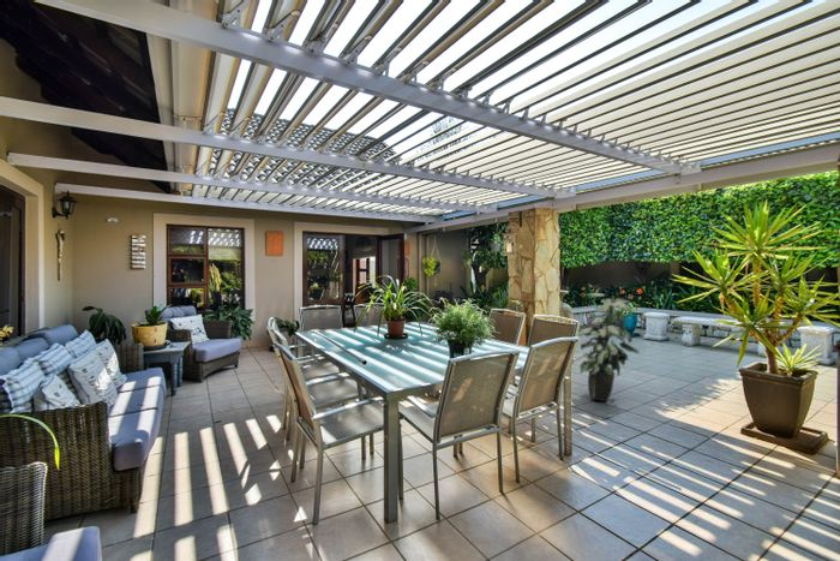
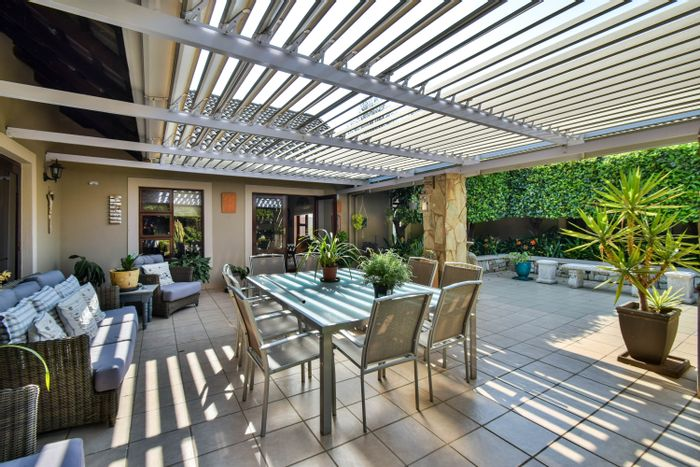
- indoor plant (602, 346)
